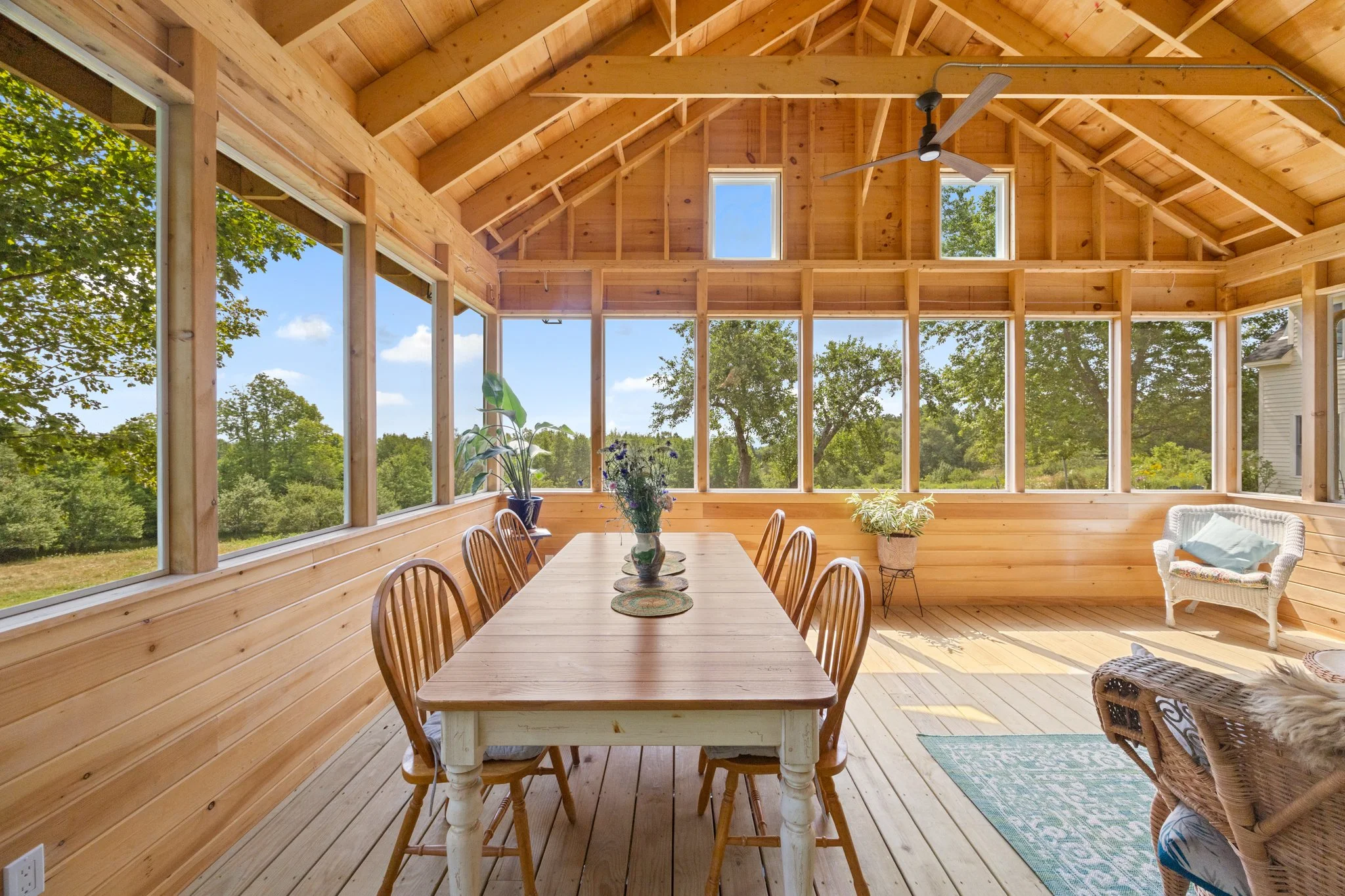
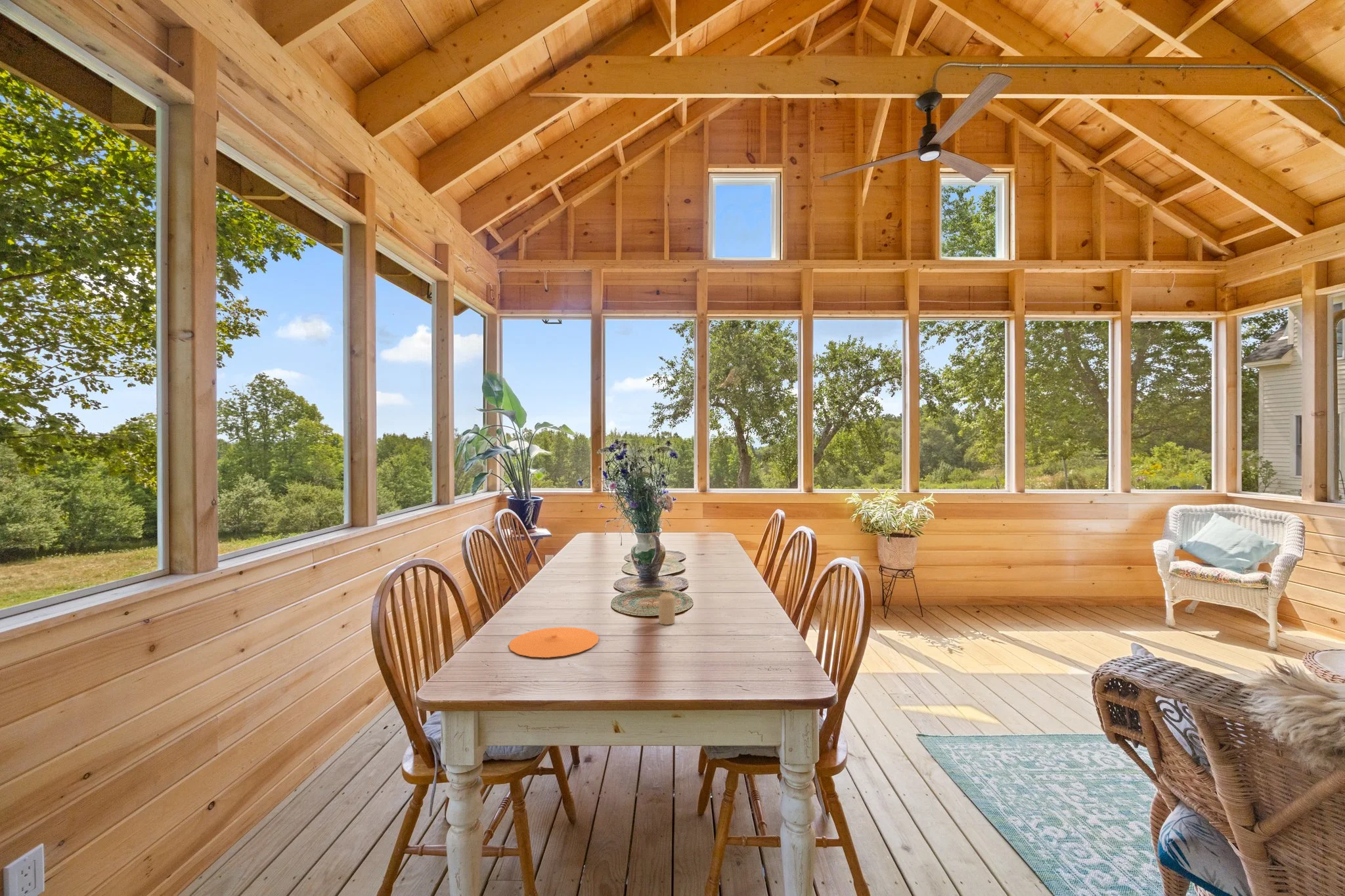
+ plate (554, 638)
+ candle (667, 607)
